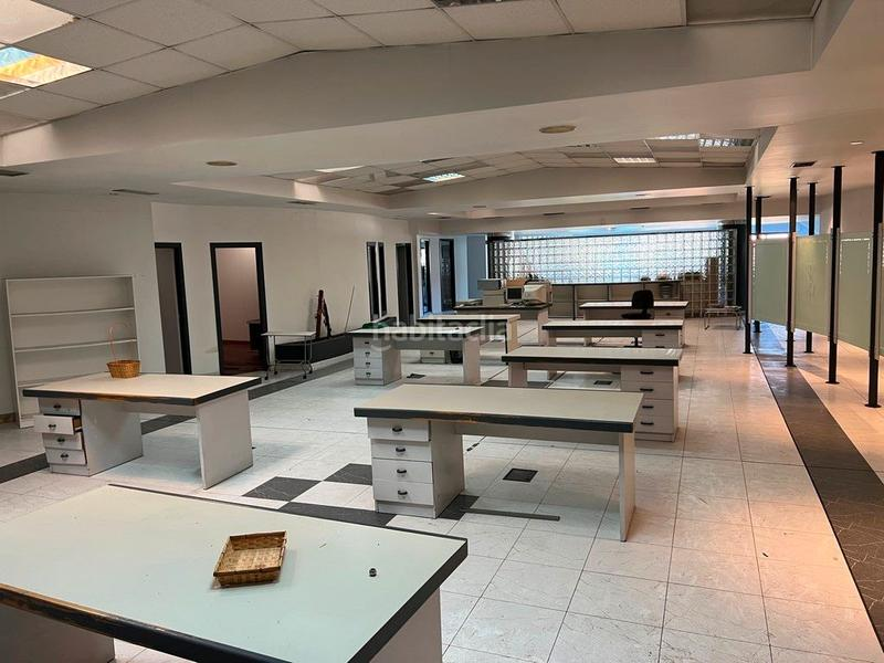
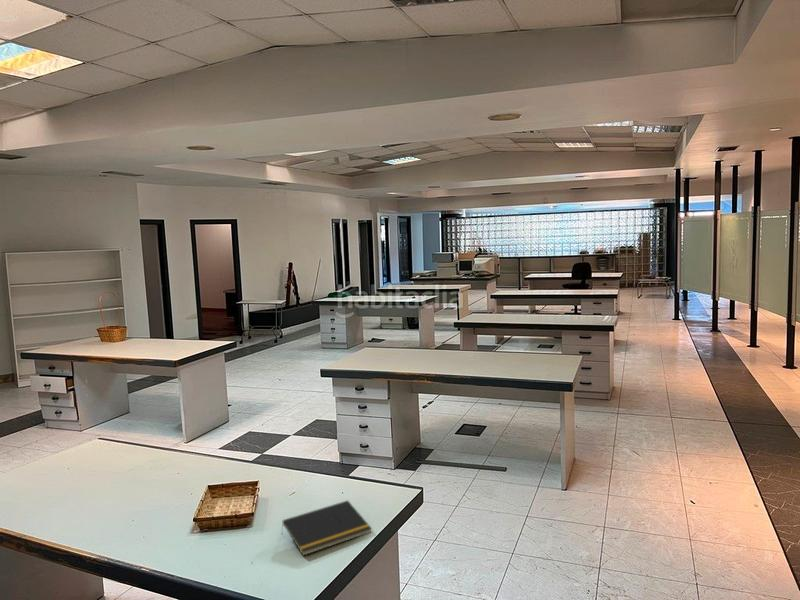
+ notepad (327, 526)
